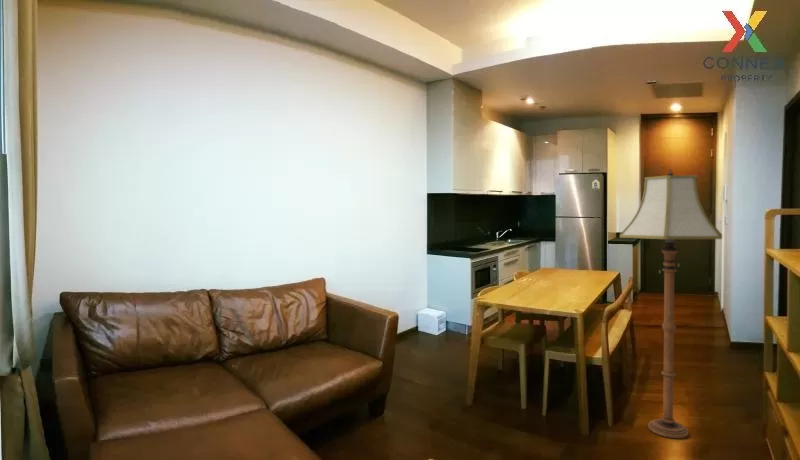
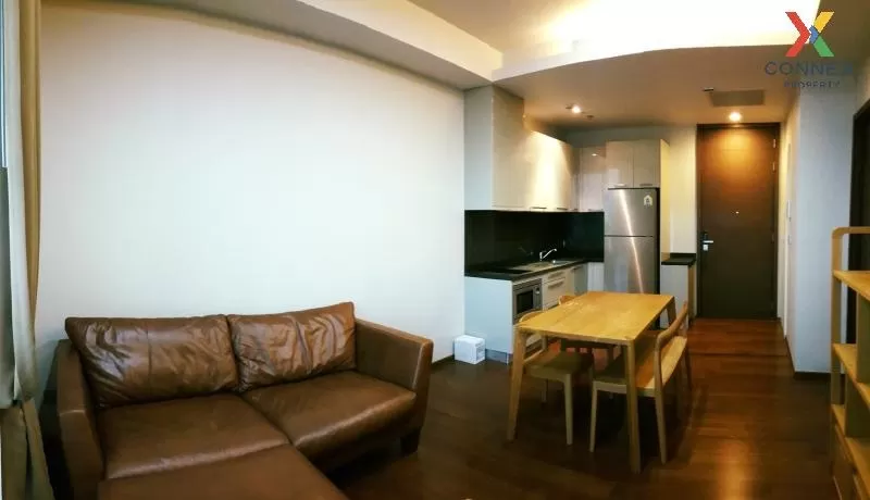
- floor lamp (669, 300)
